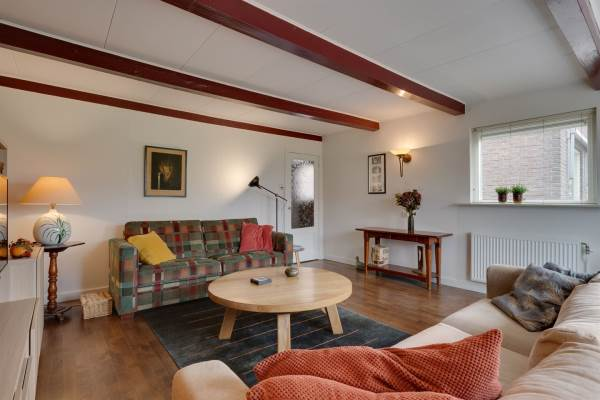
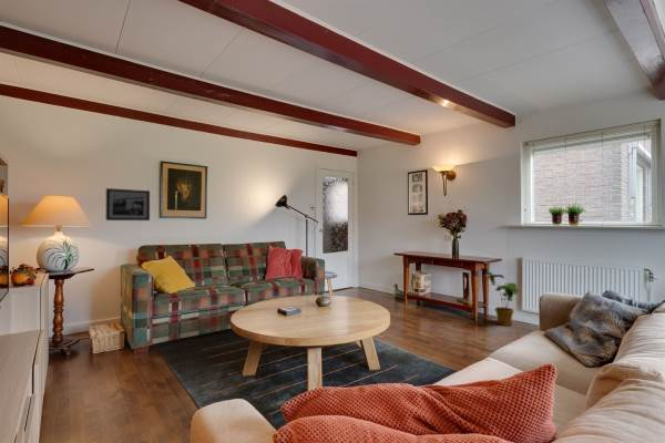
+ picture frame (129, 205)
+ house plant (505, 296)
